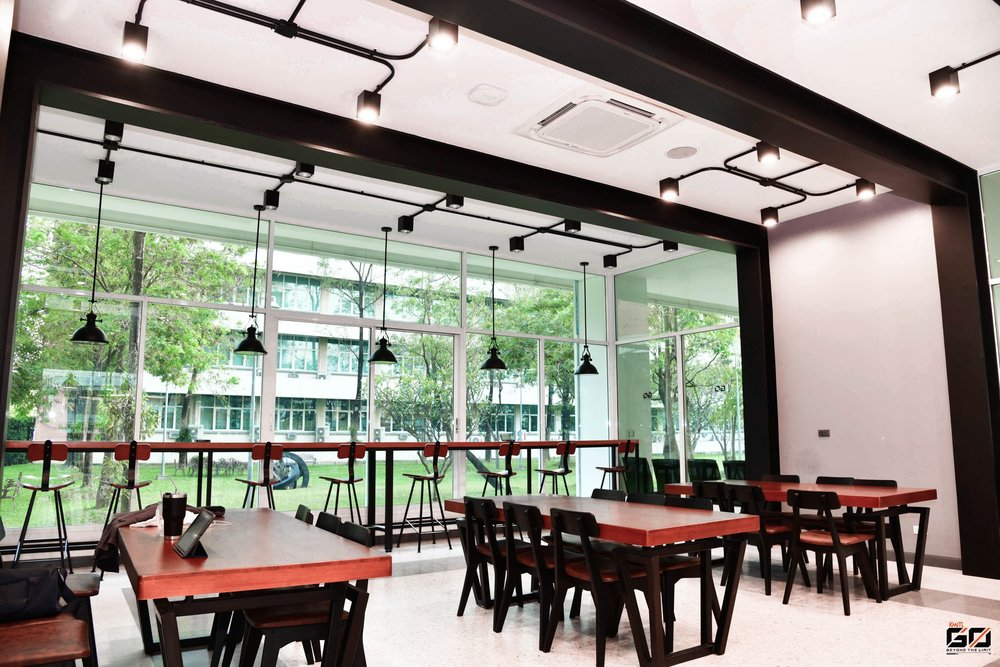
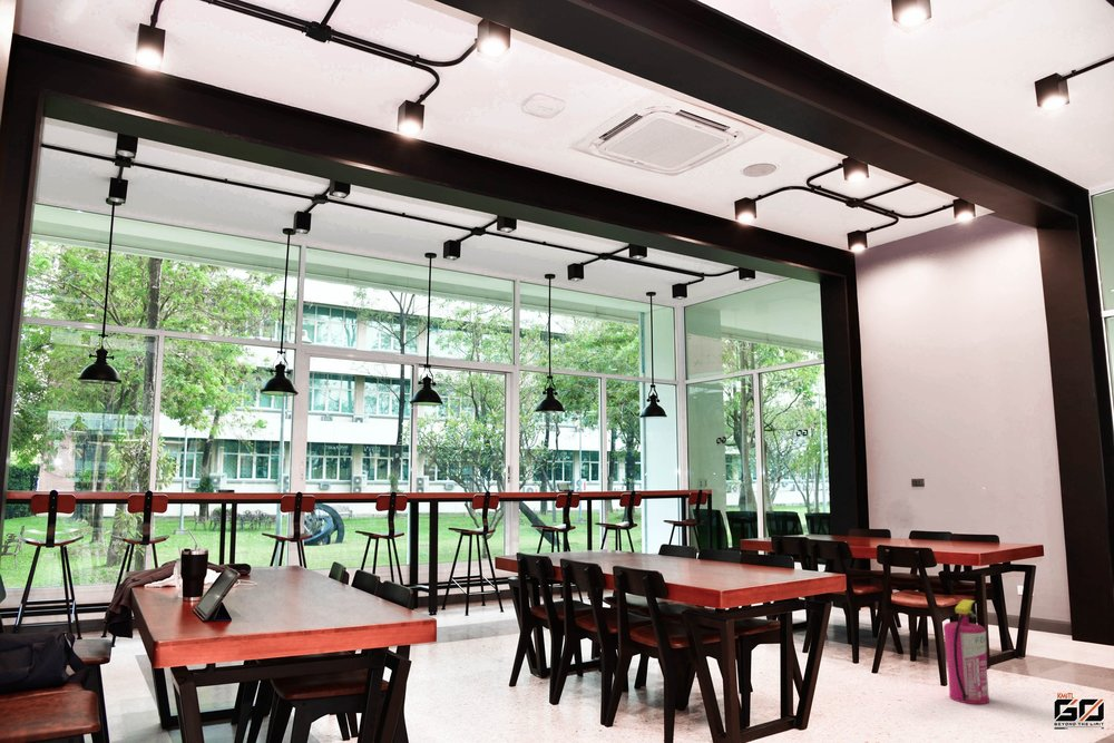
+ fire extinguisher (965, 651)
